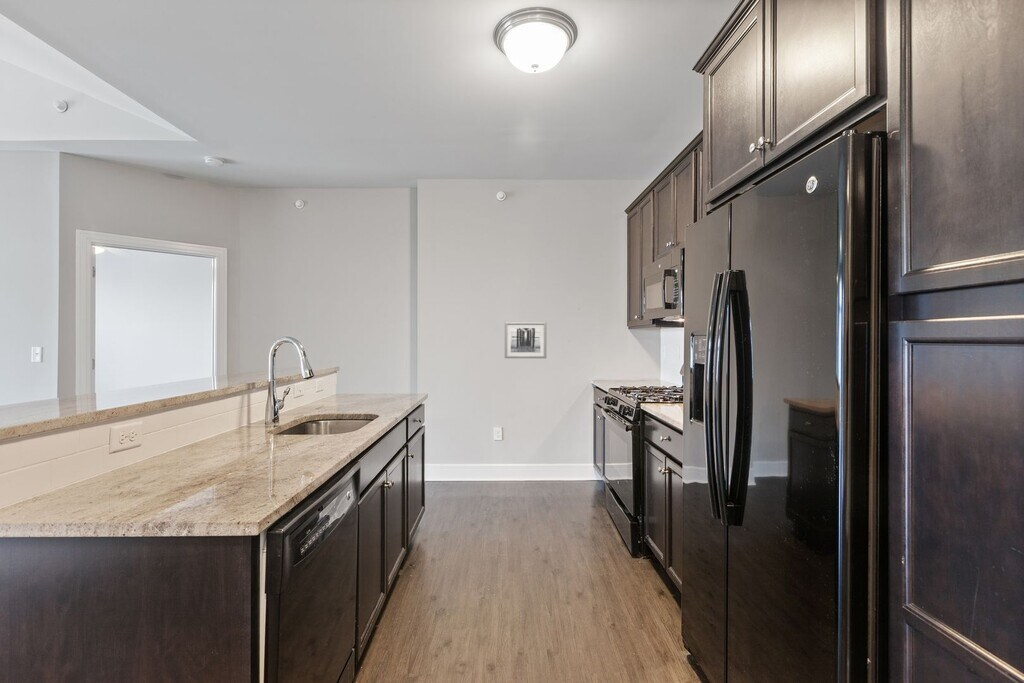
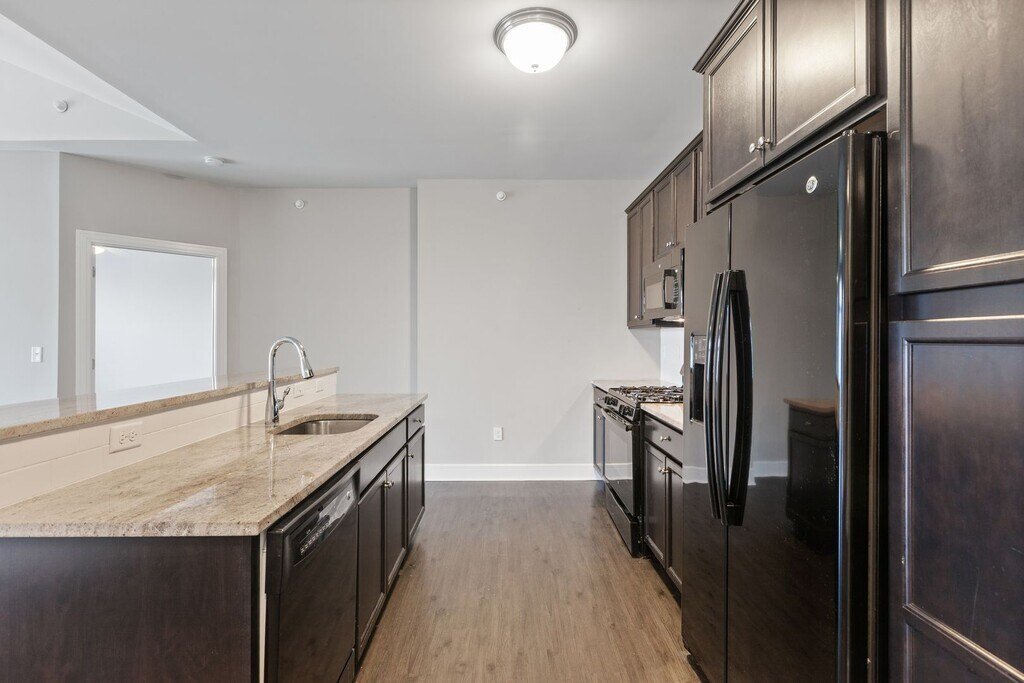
- wall art (525, 340)
